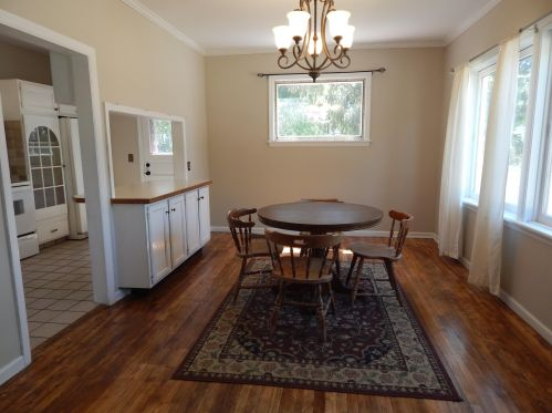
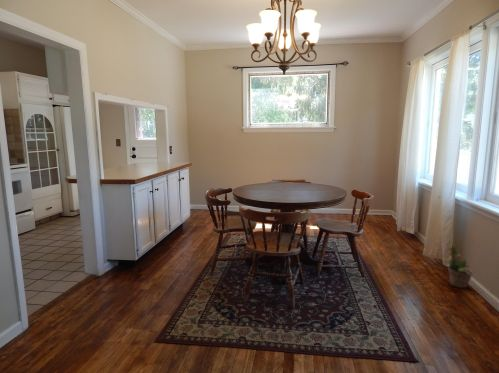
+ potted plant (460, 265)
